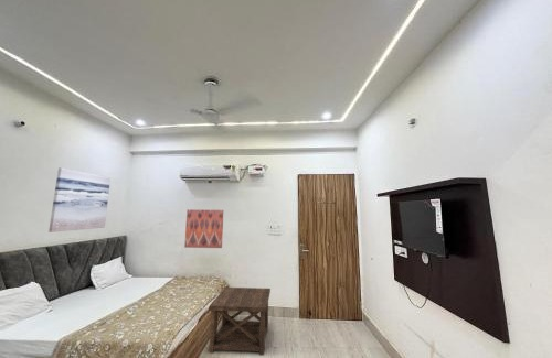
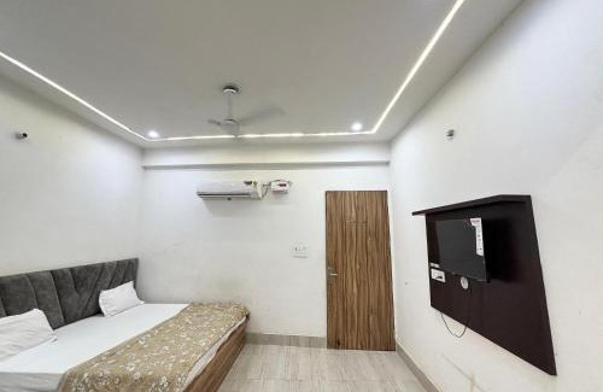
- side table (244, 318)
- wall art (83, 200)
- wall art (204, 228)
